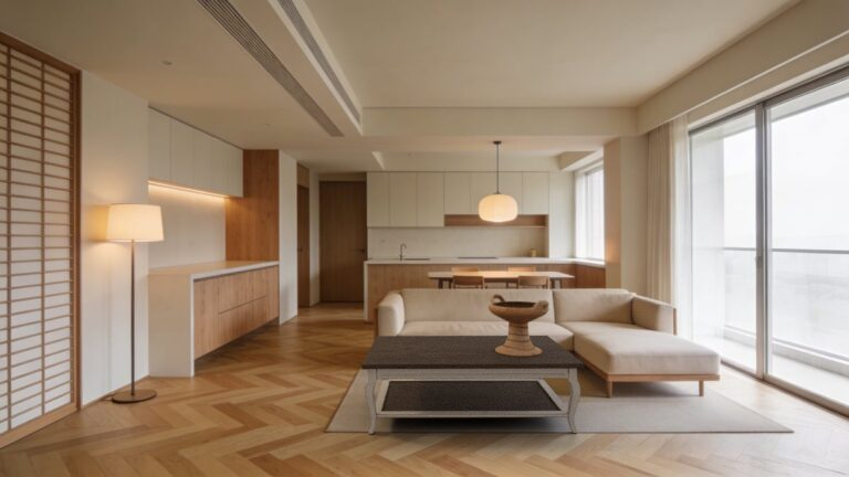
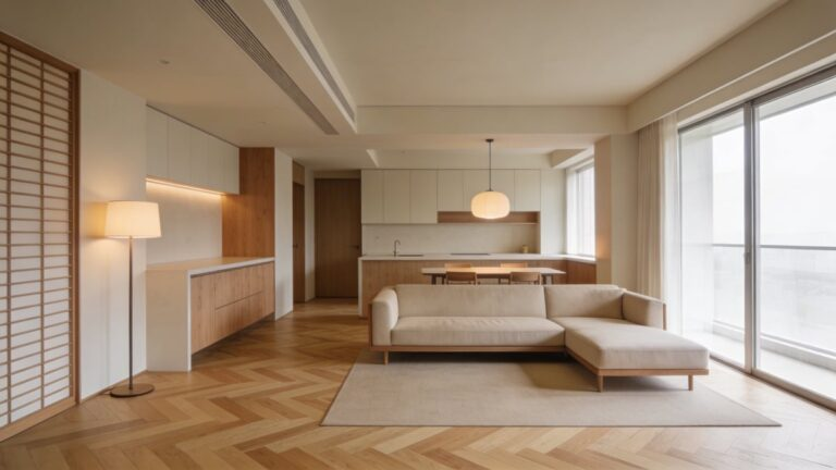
- coffee table (467, 379)
- decorative bowl (517, 324)
